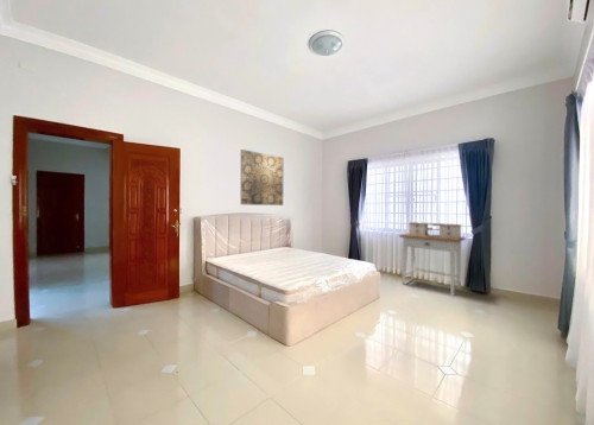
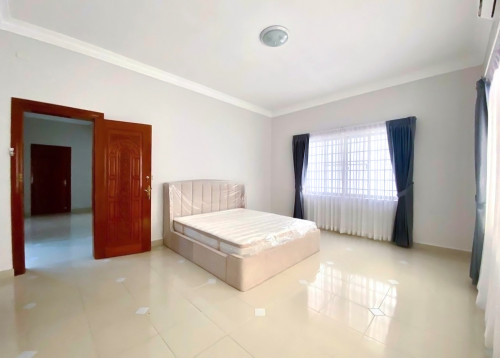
- desk (434, 249)
- wall art (263, 179)
